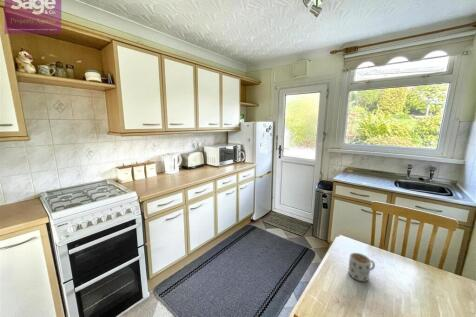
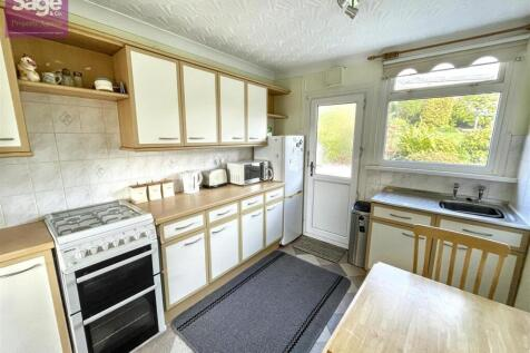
- mug (362, 266)
